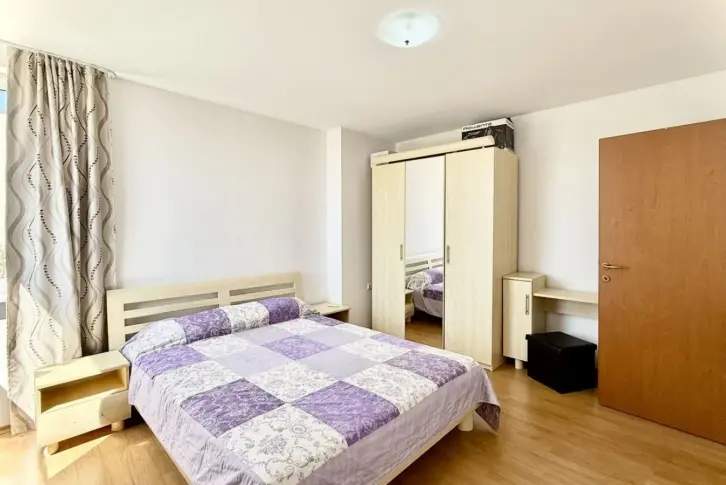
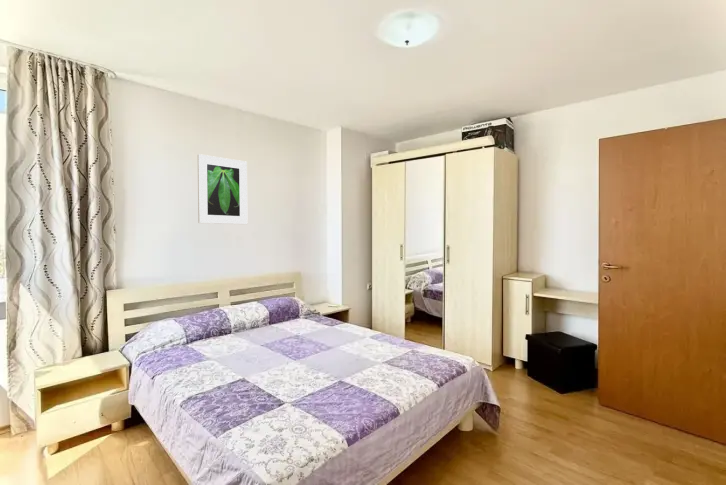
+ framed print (223, 191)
